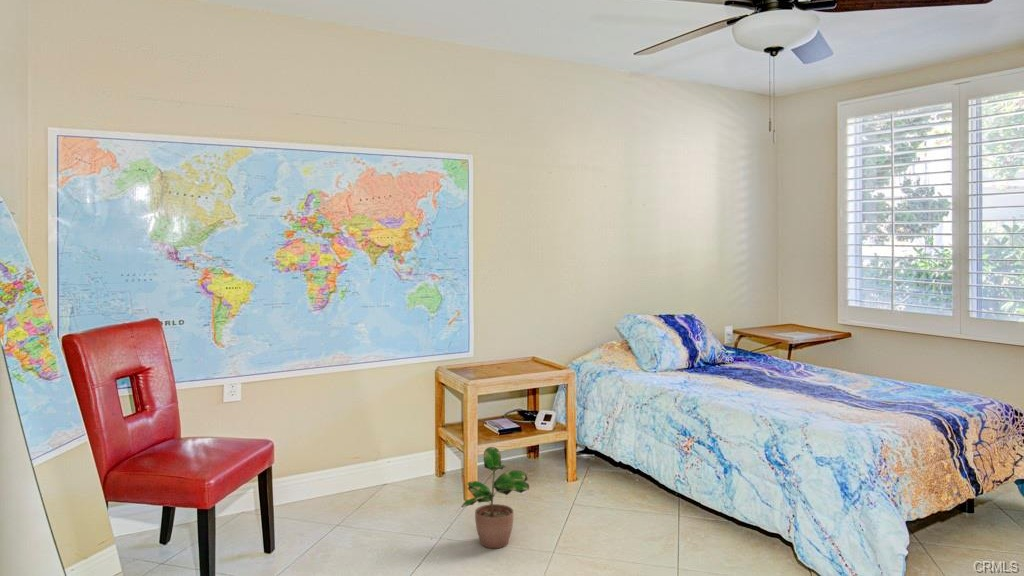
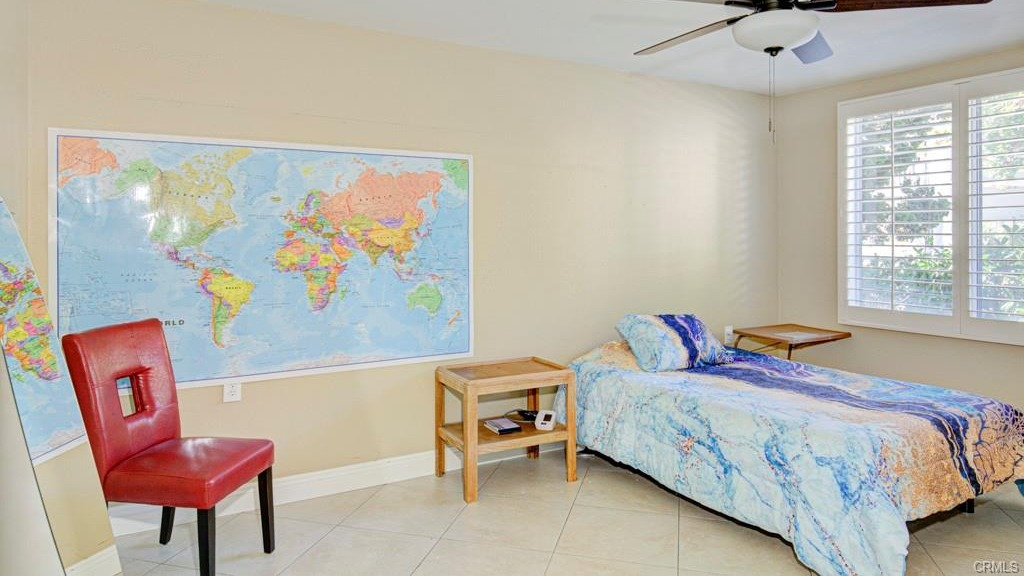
- potted plant (493, 496)
